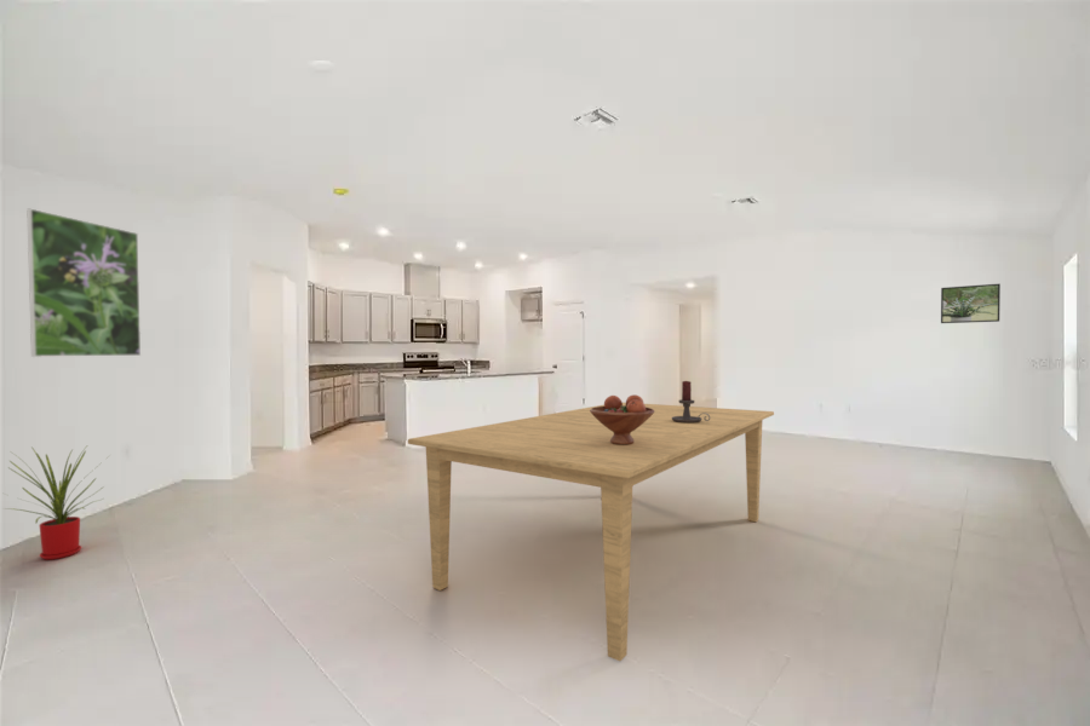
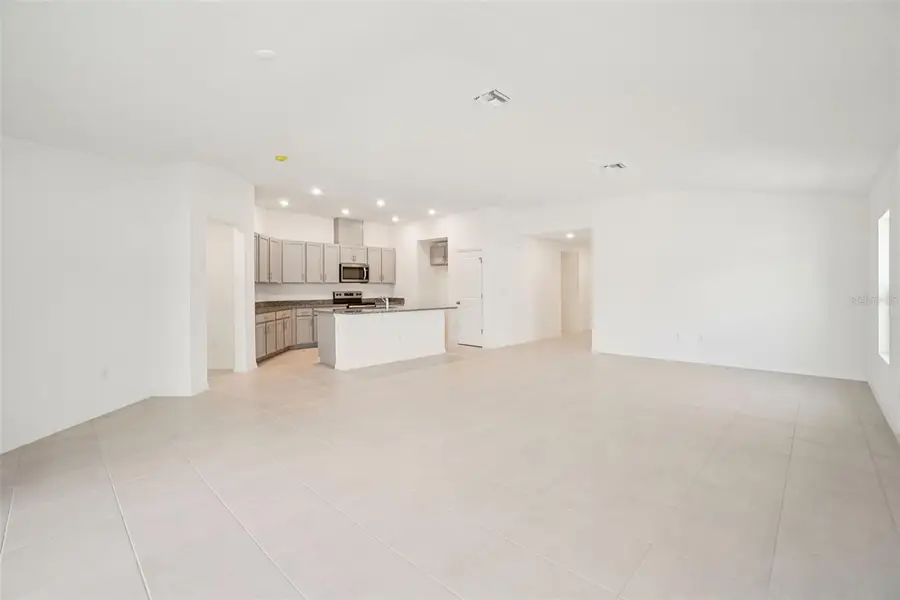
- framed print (969, 304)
- dining table (621, 485)
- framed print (88, 289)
- candle holder (690, 401)
- house plant (61, 500)
- fruit bowl (621, 419)
